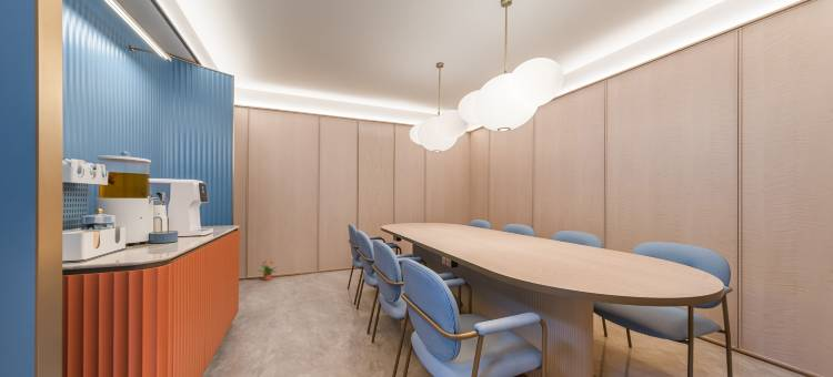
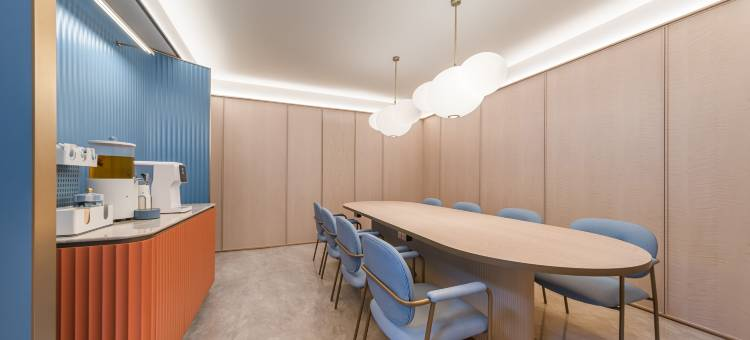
- potted plant (267, 269)
